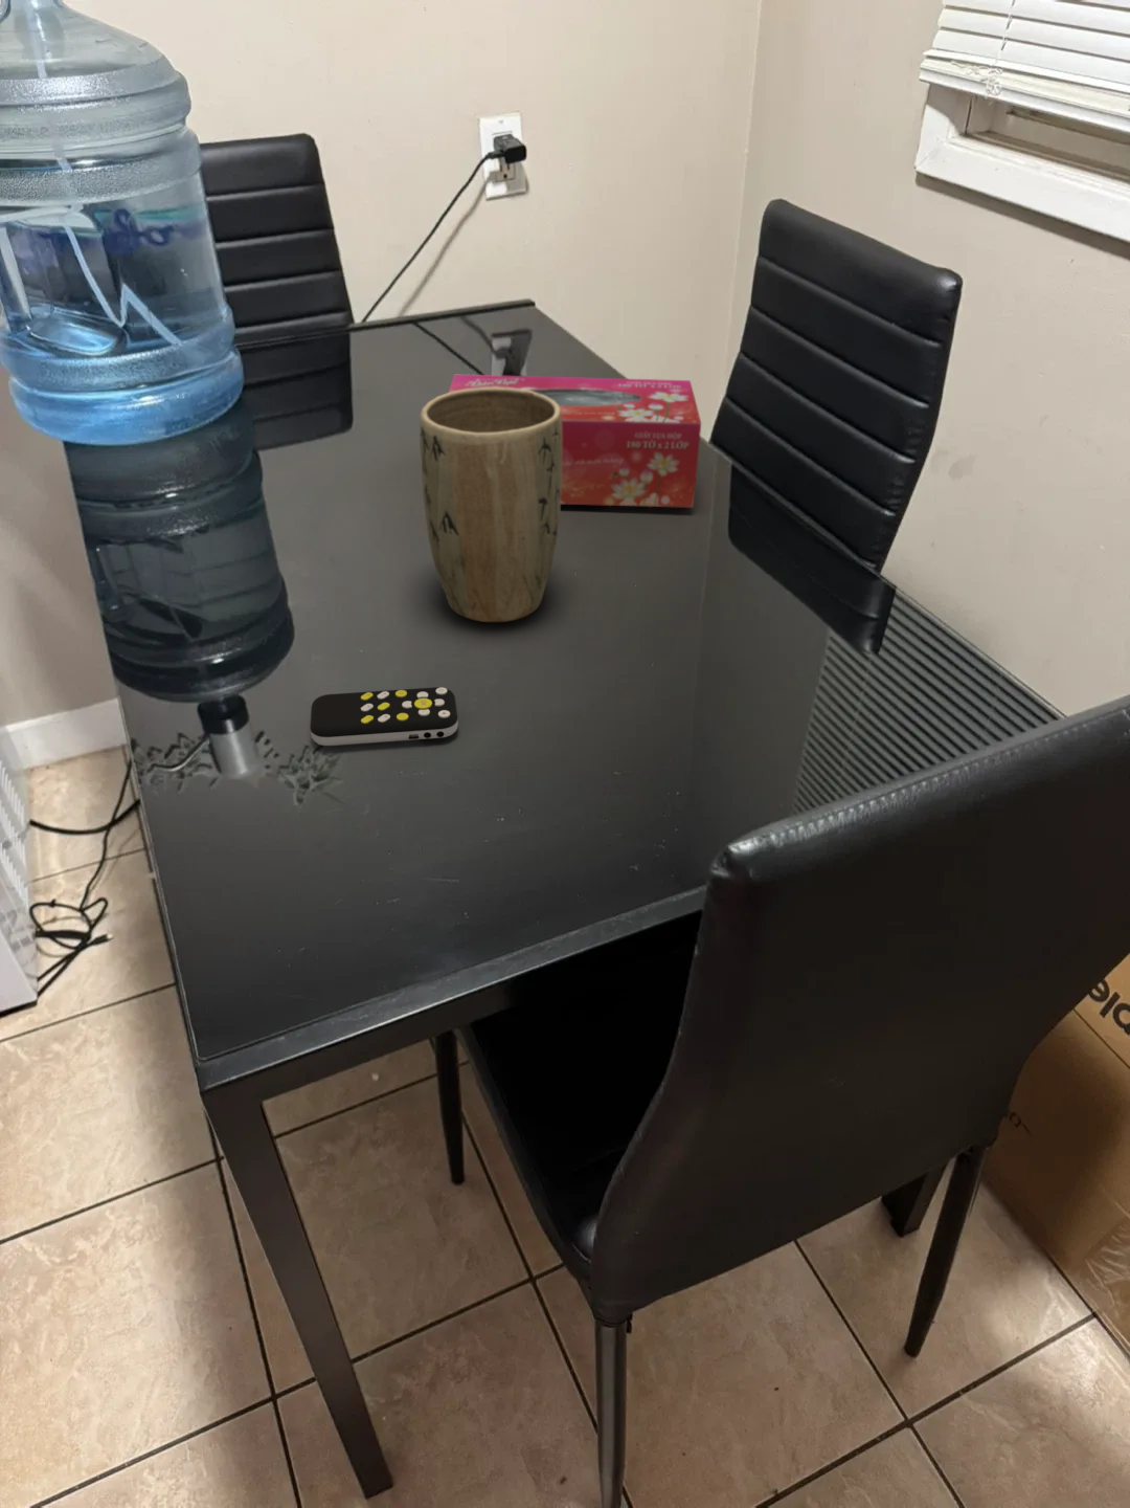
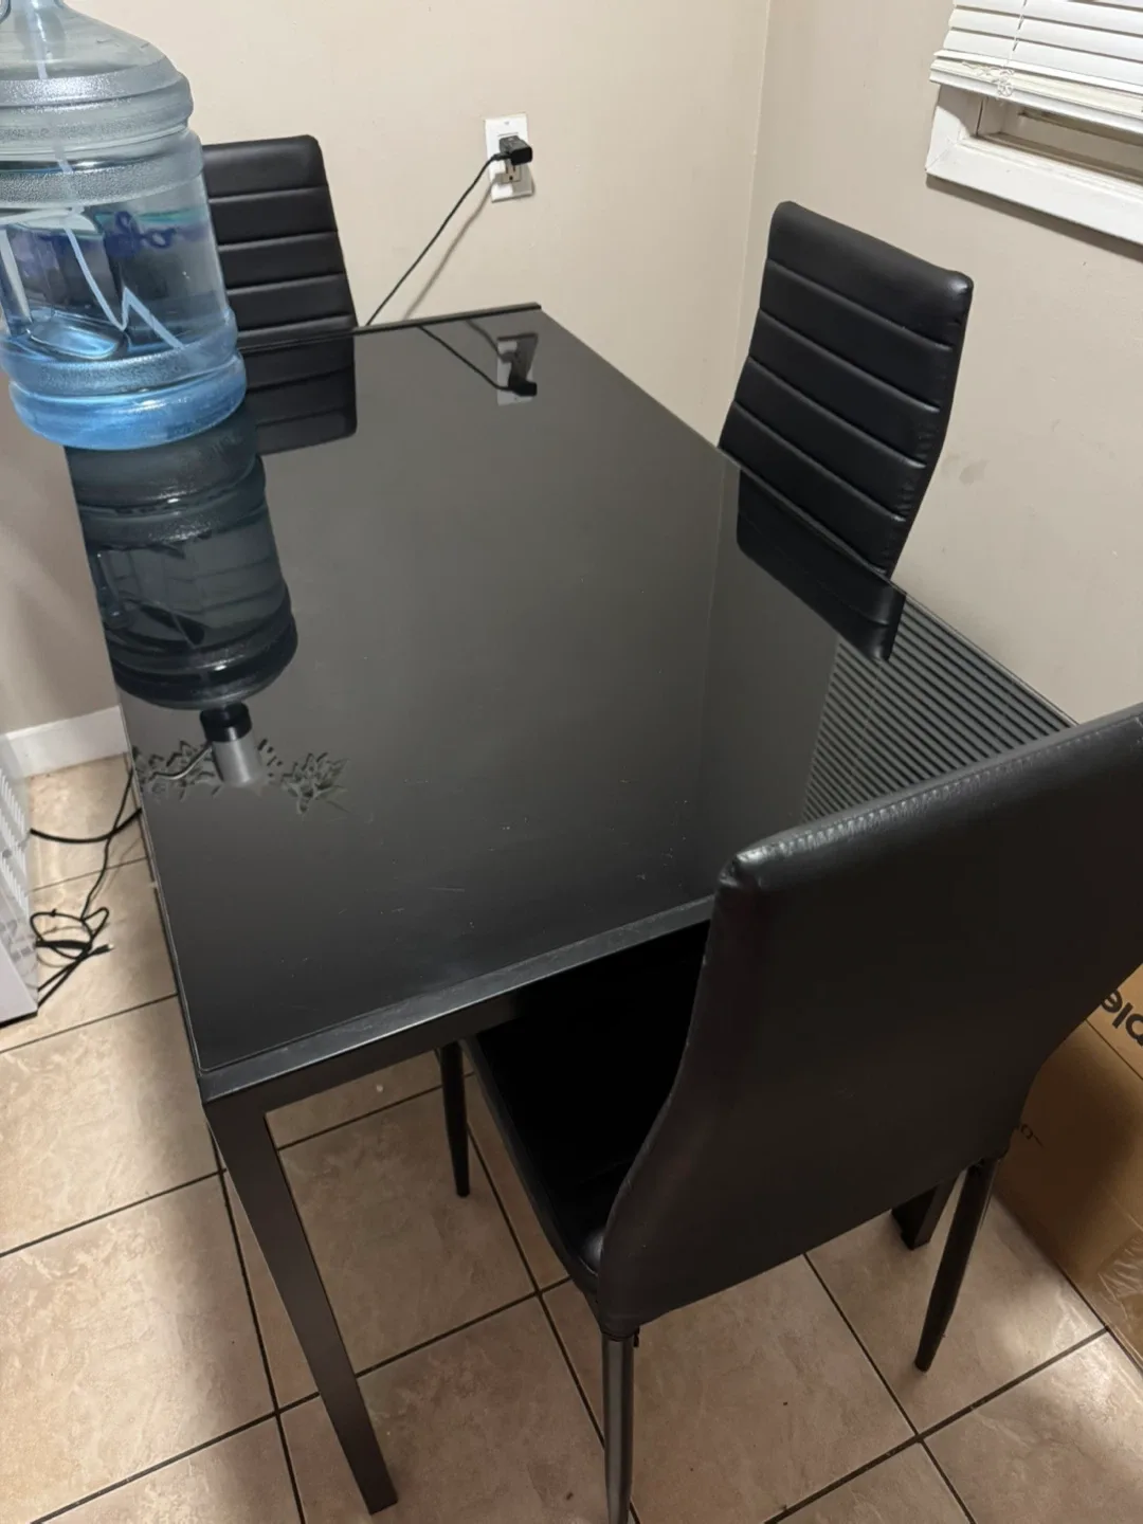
- remote control (385, 714)
- plant pot (493, 509)
- tissue box (570, 439)
